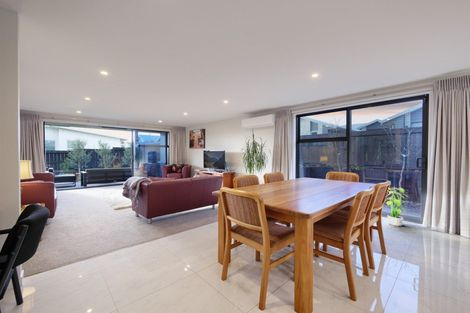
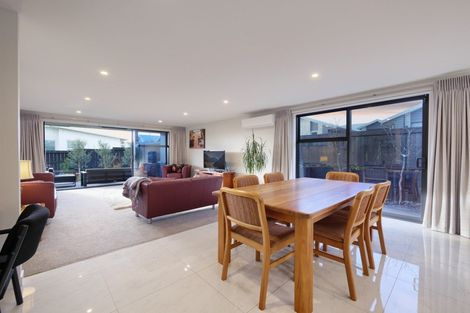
- potted plant (391, 205)
